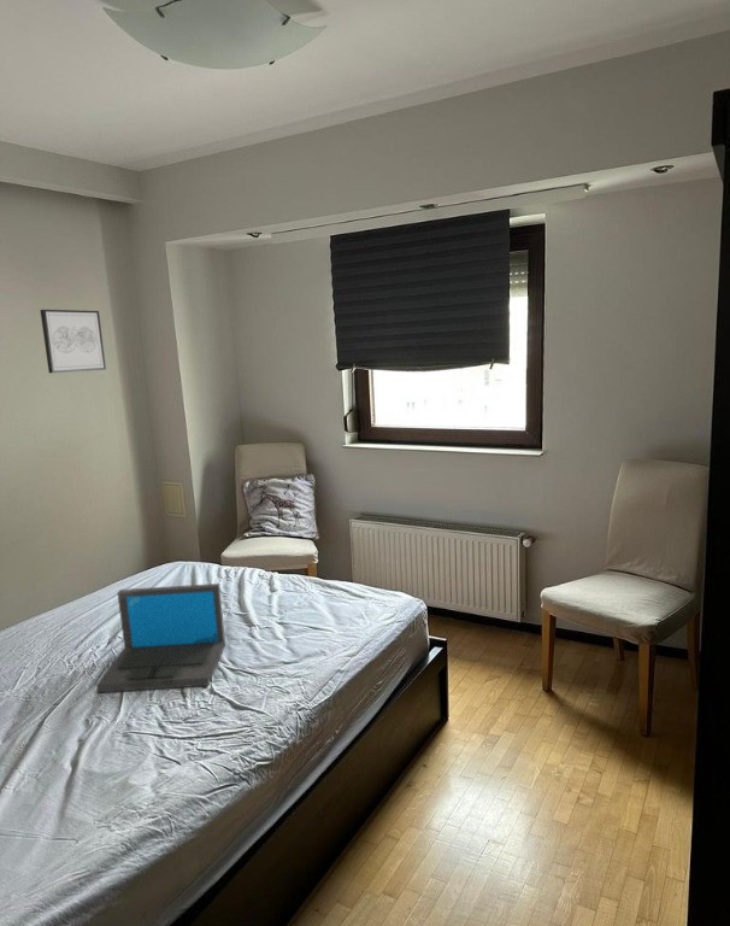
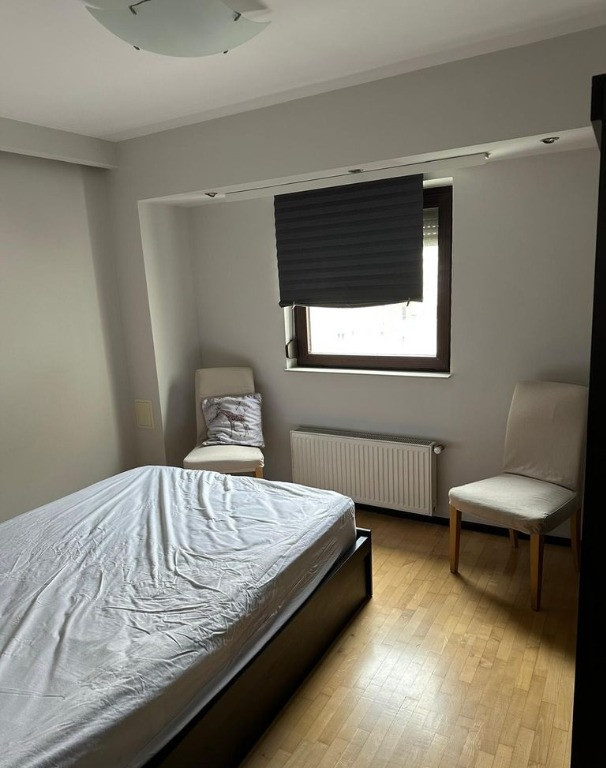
- laptop (161, 634)
- wall art (73, 340)
